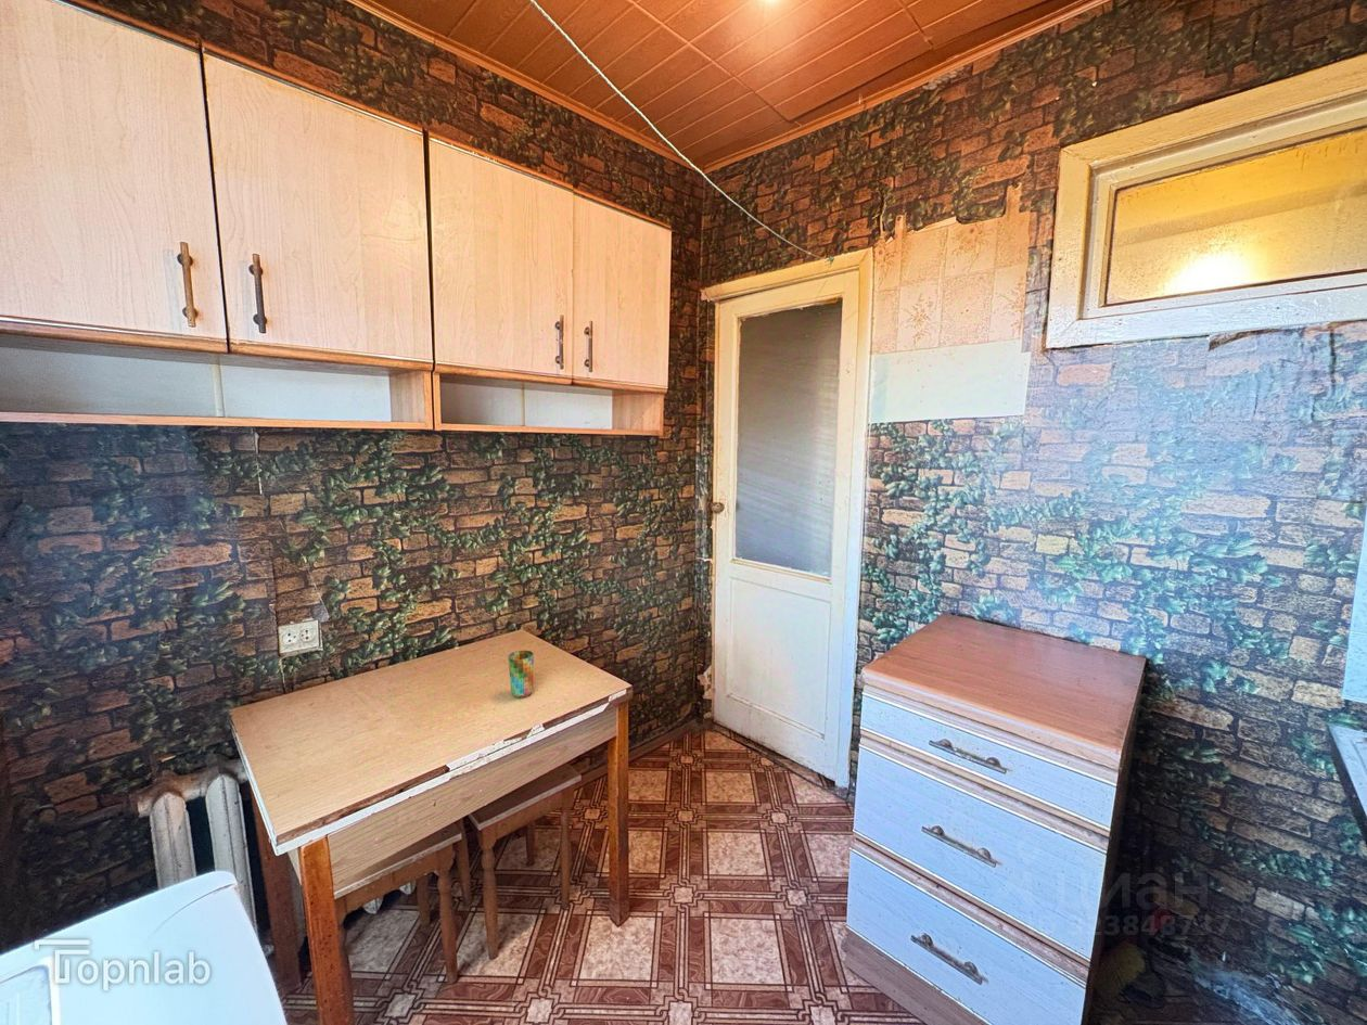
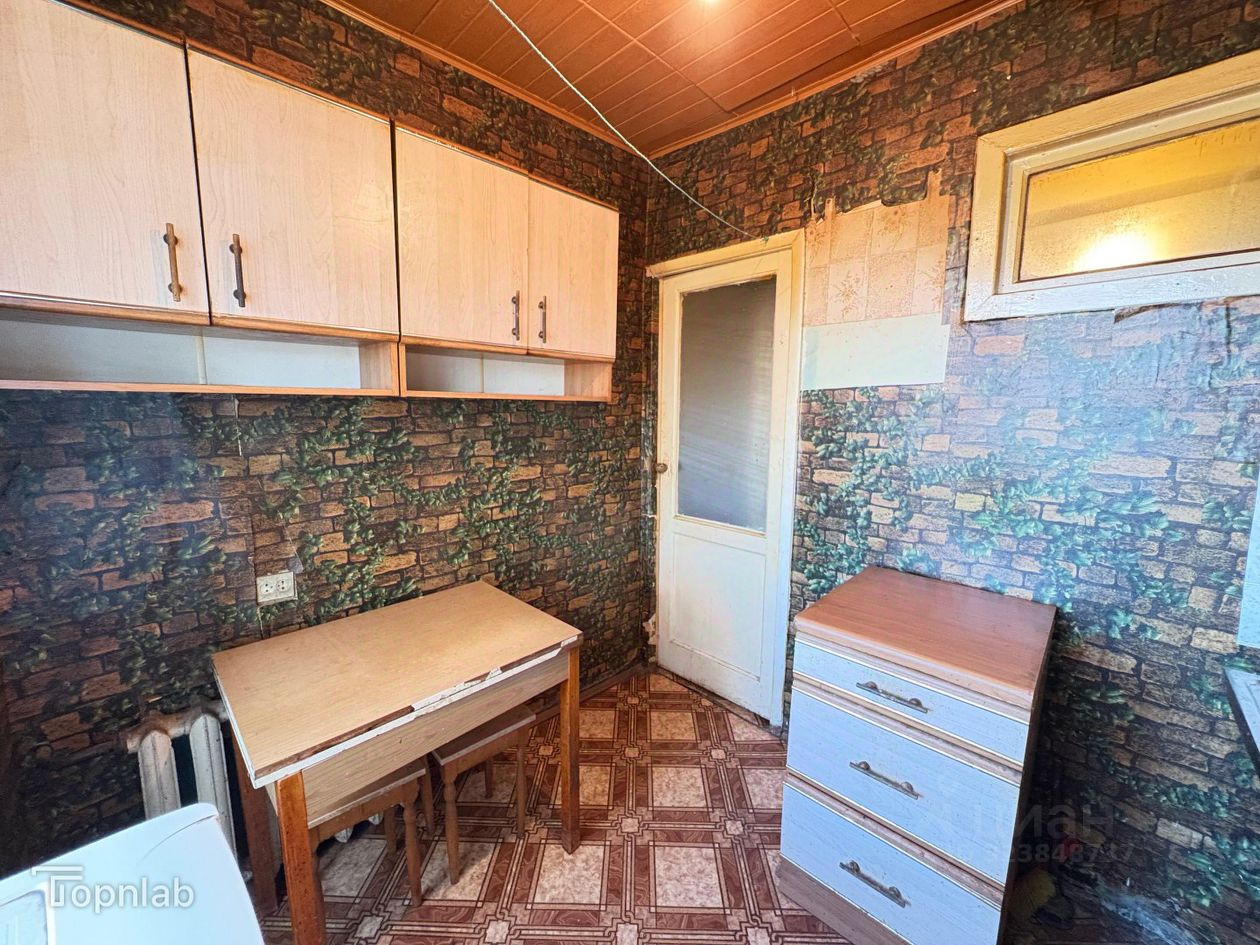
- cup (521, 674)
